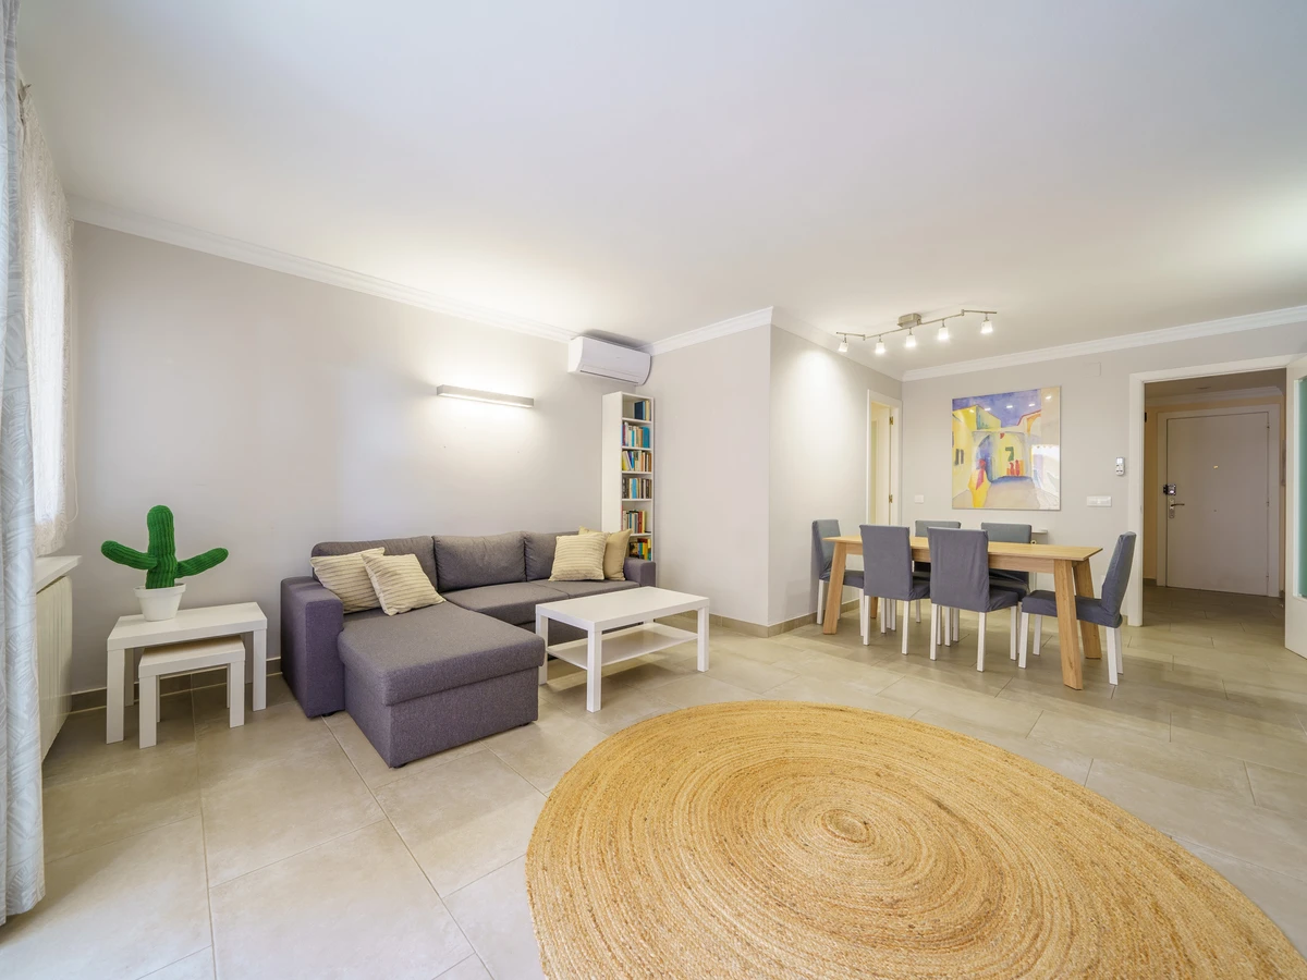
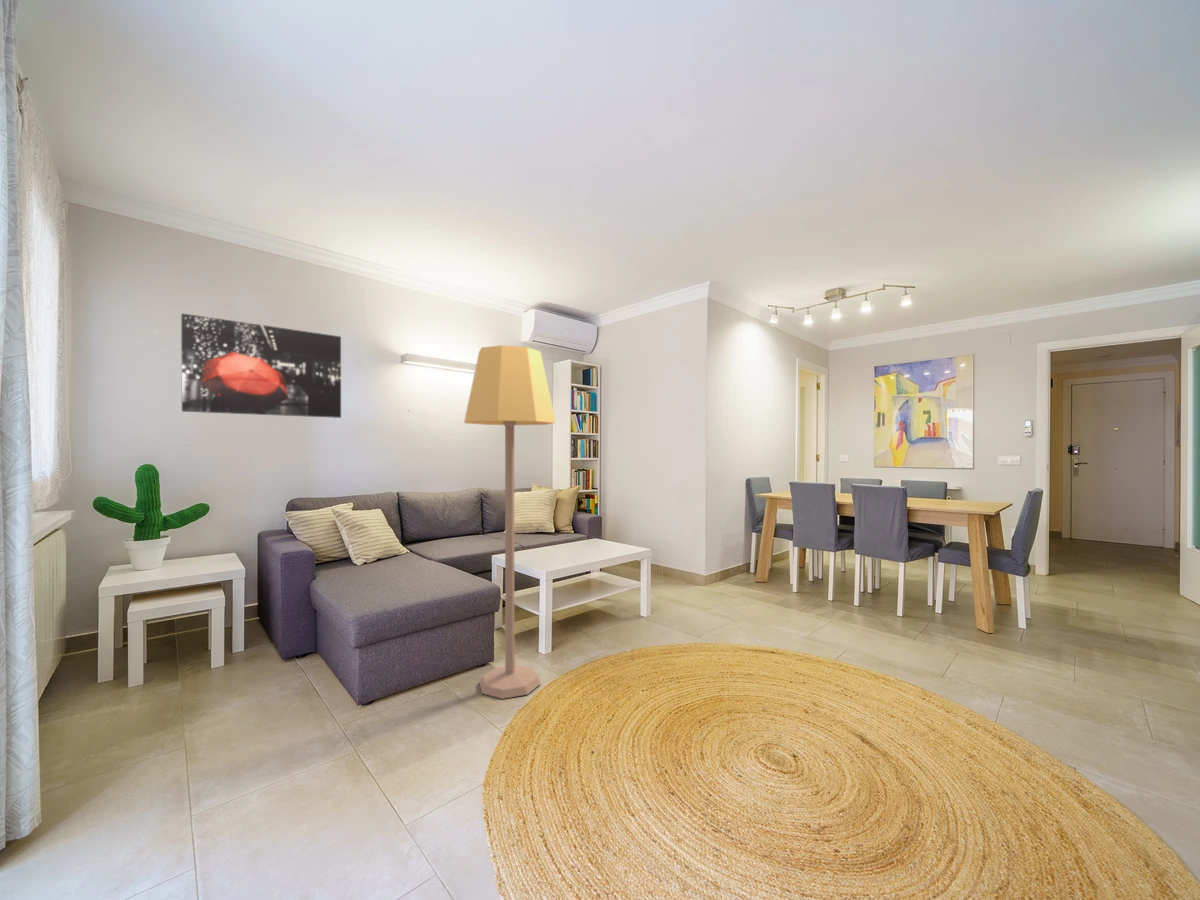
+ lamp (509, 518)
+ wall art (268, 370)
